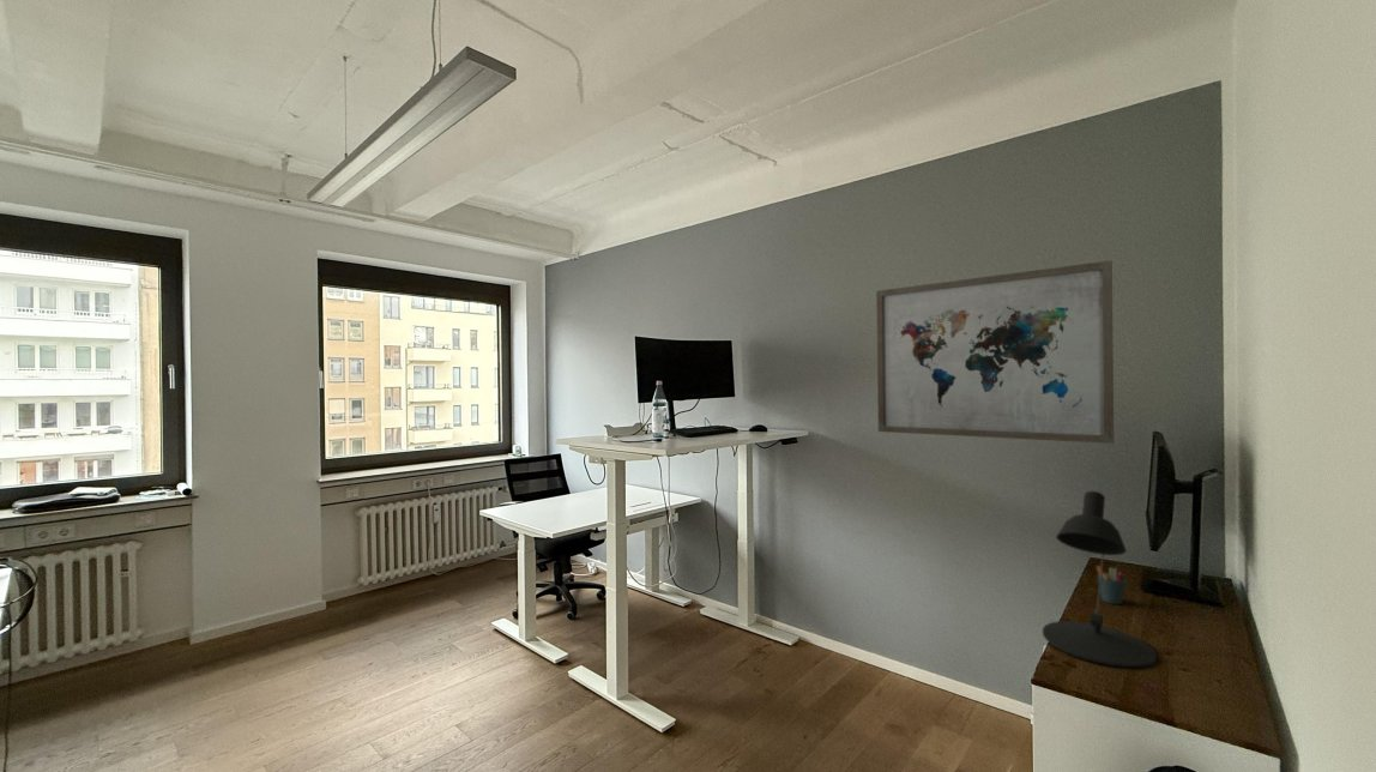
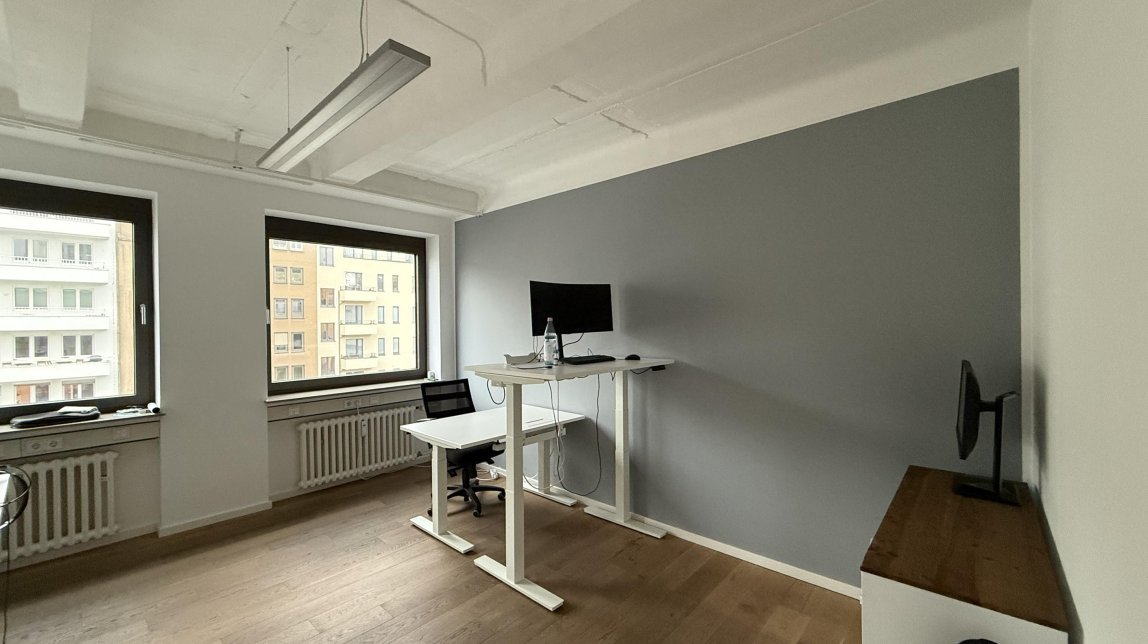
- wall art (979, 357)
- desk lamp (1100, 566)
- pen holder (1111, 583)
